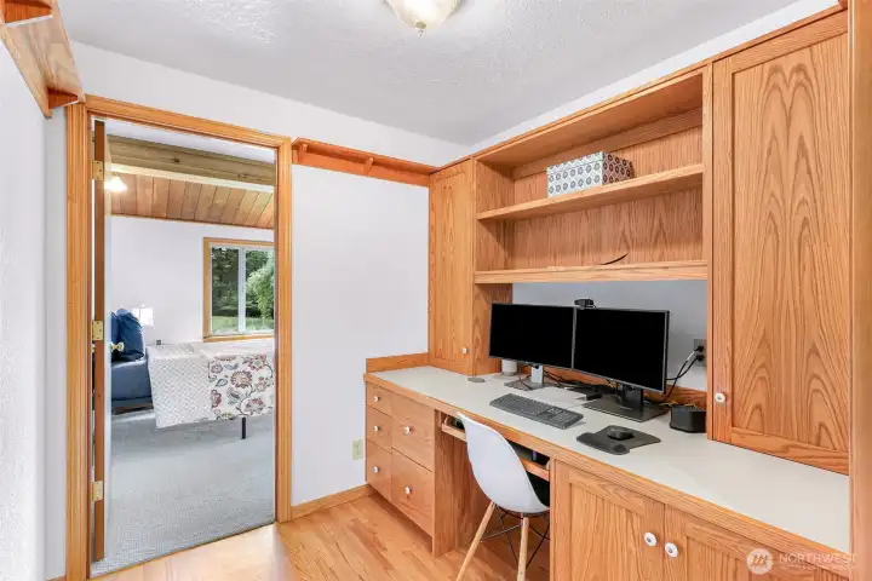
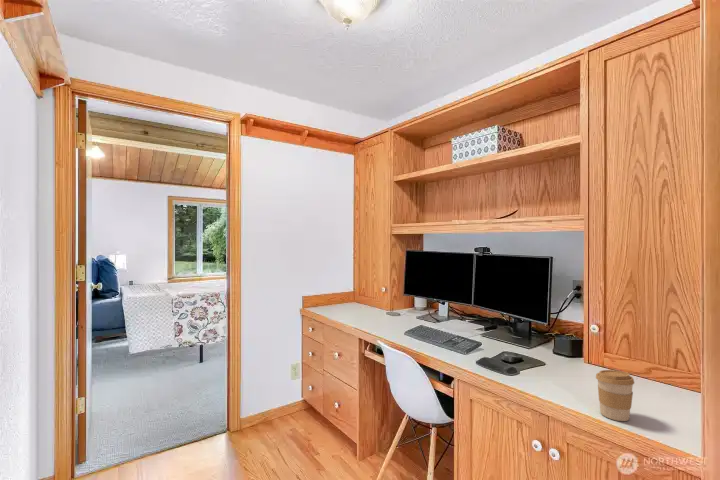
+ coffee cup (614, 393)
